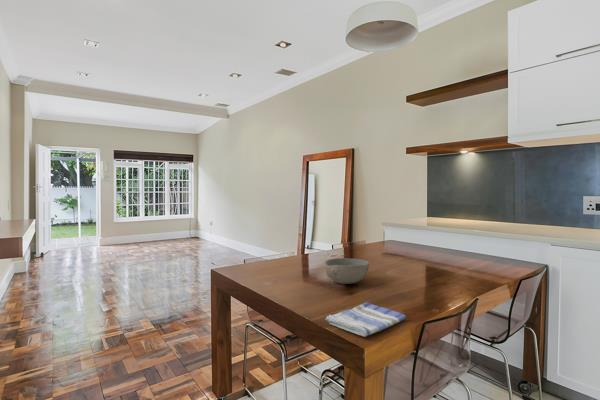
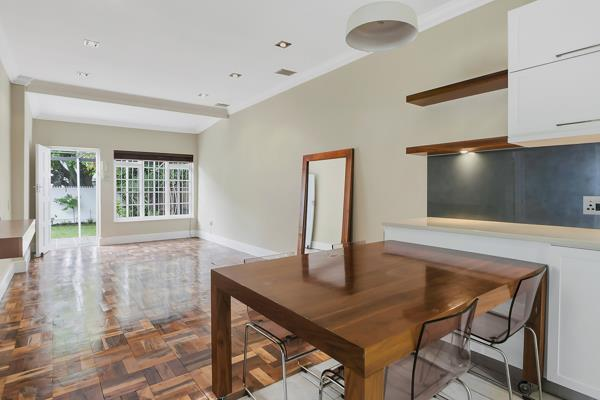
- dish towel (366, 317)
- bowl (346, 271)
